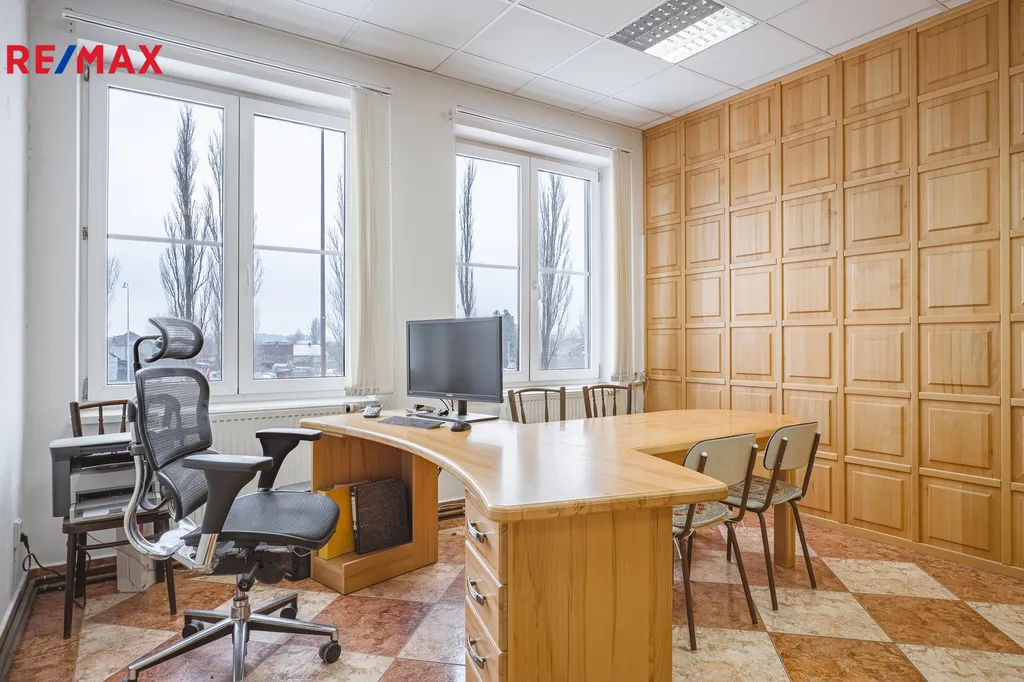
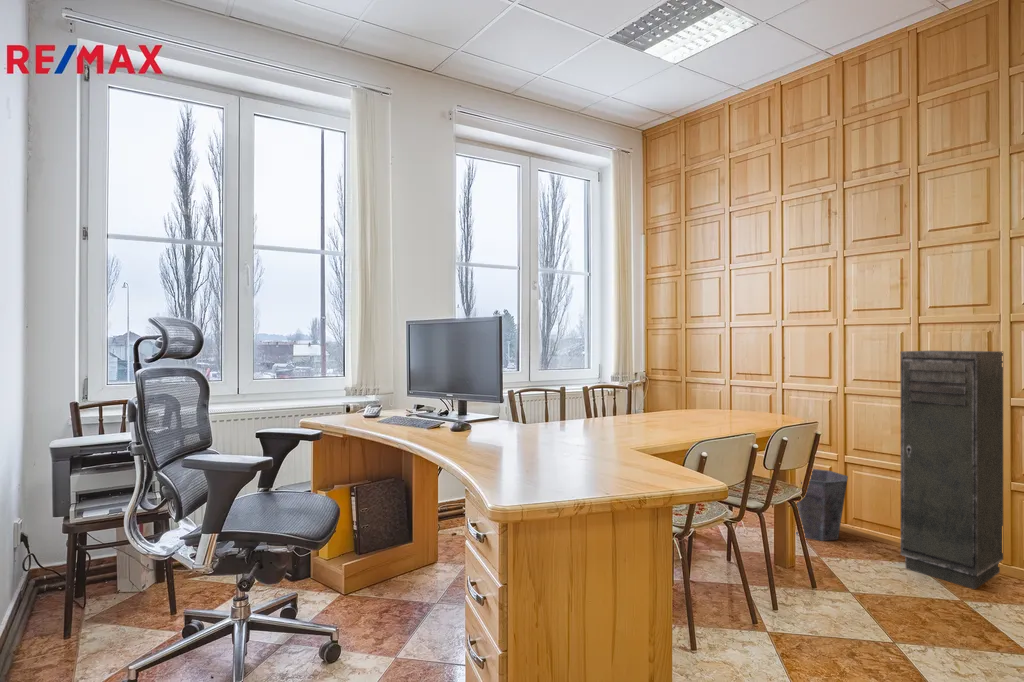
+ storage cabinet (950, 461)
+ waste bin (814, 503)
